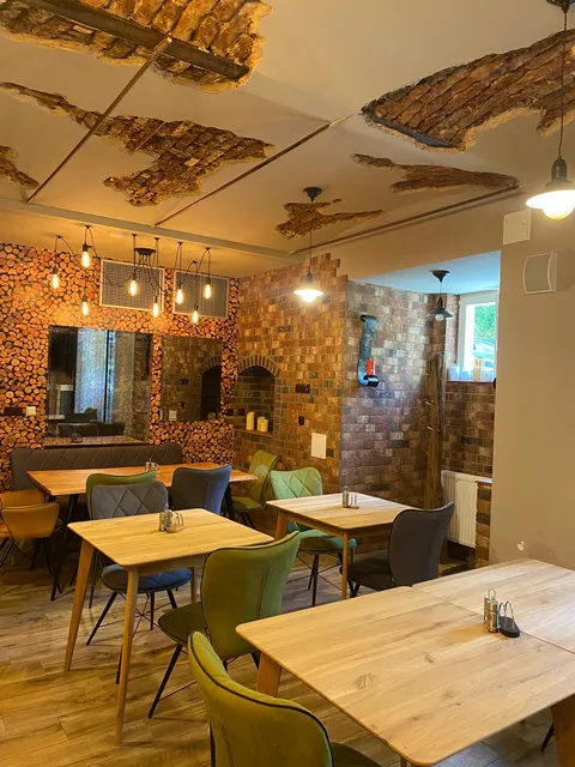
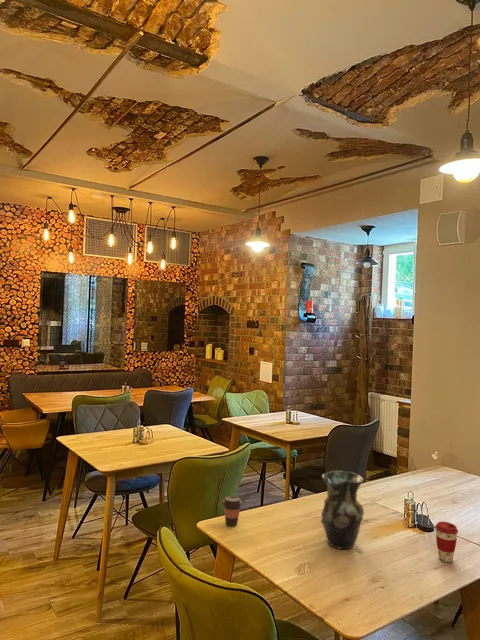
+ coffee cup (232, 511)
+ coffee cup (446, 542)
+ vase (342, 509)
